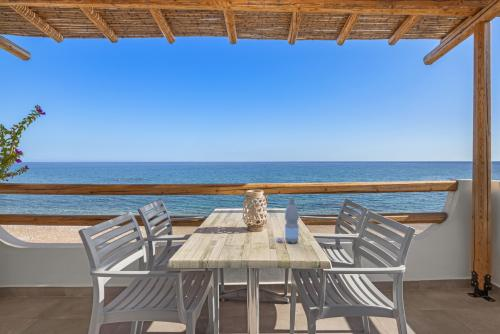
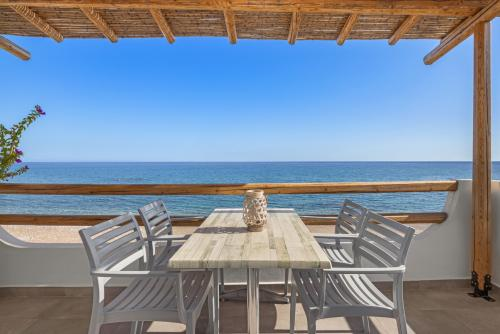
- water bottle (287, 220)
